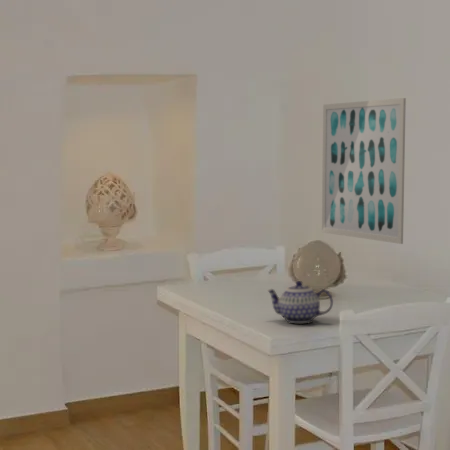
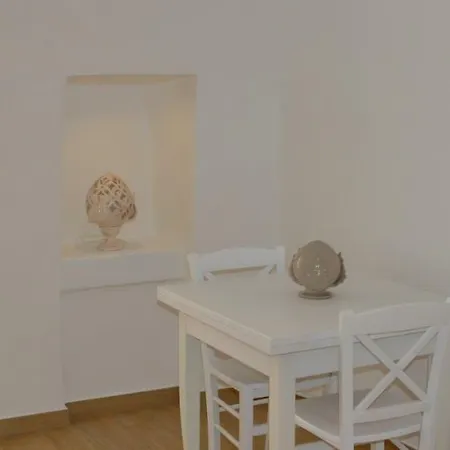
- wall art (360, 170)
- teapot (299, 301)
